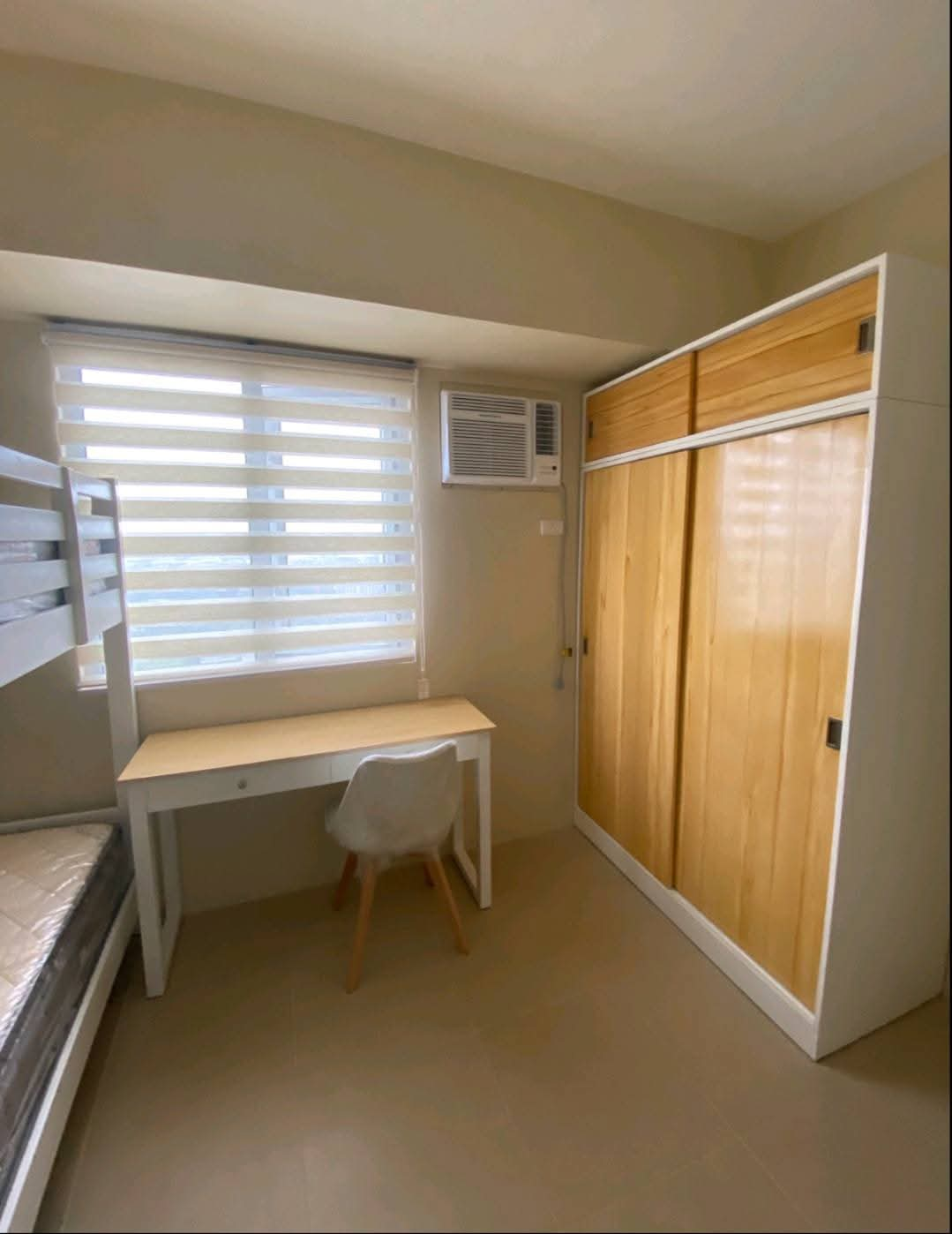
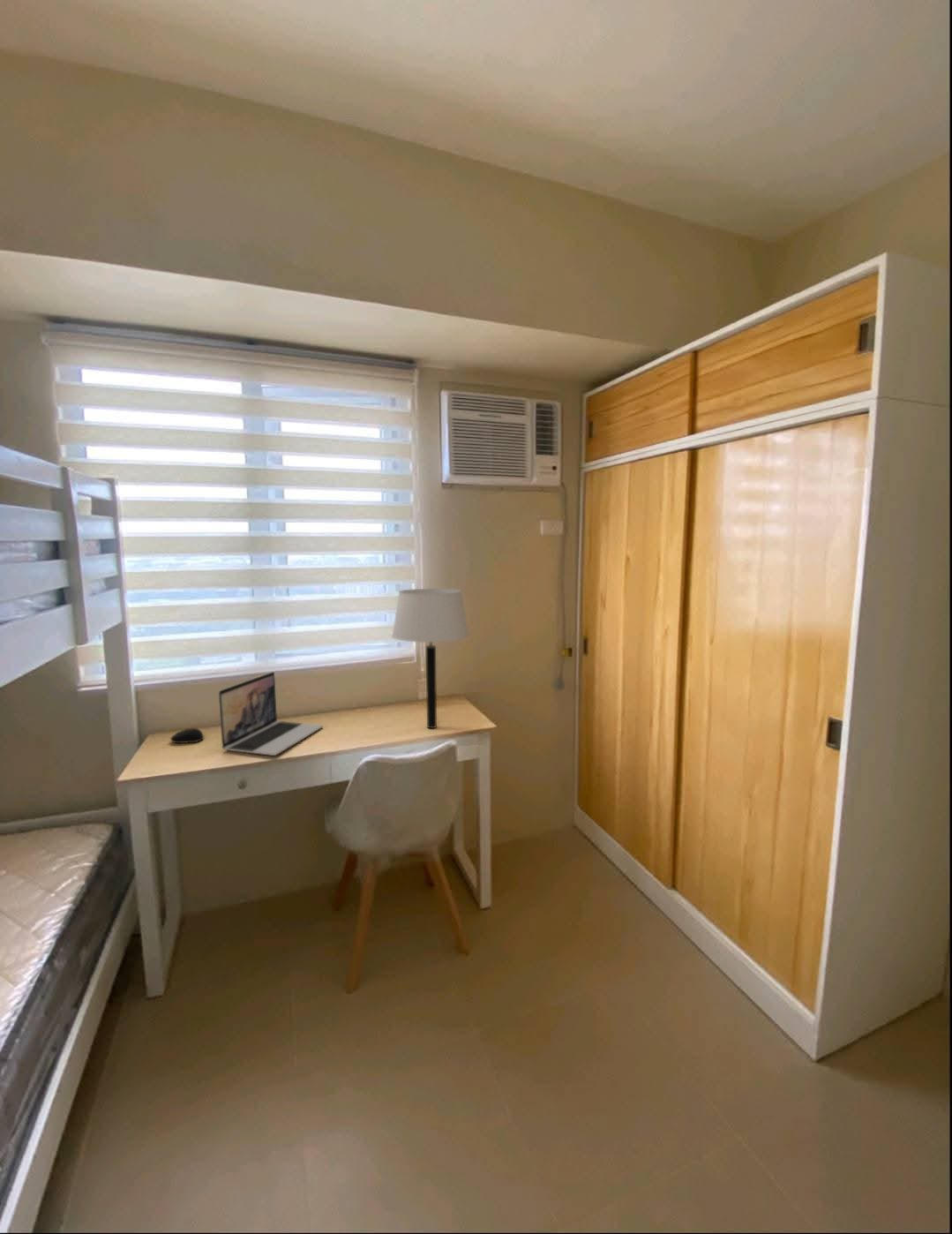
+ computer mouse (186, 734)
+ laptop (274, 711)
+ table lamp (431, 659)
